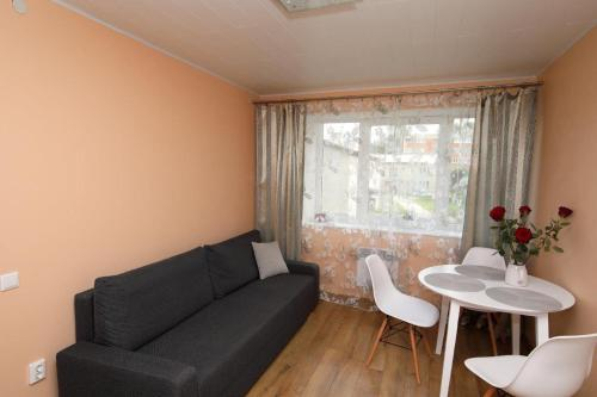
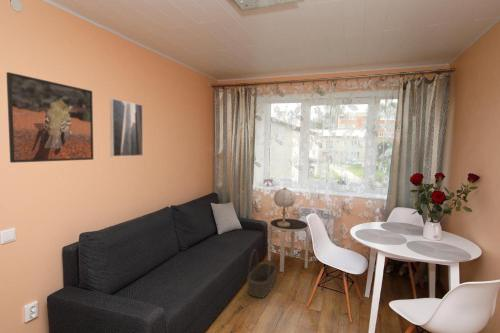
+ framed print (127, 129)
+ table lamp (284, 206)
+ basket (262, 269)
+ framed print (56, 122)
+ side table (284, 243)
